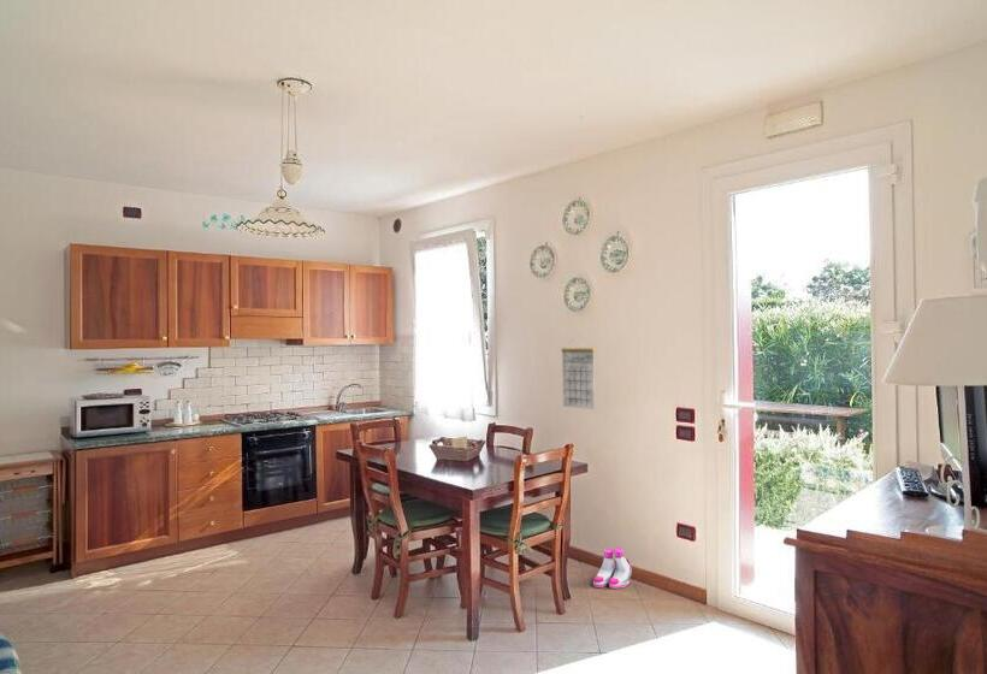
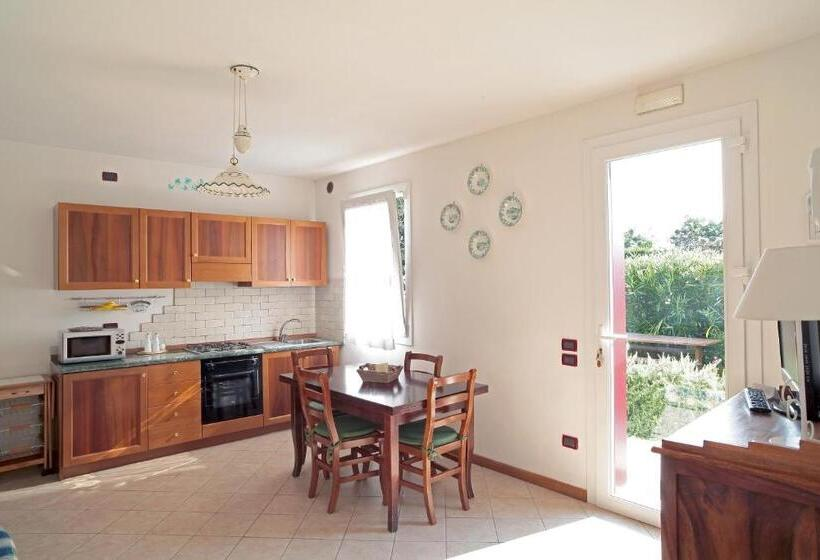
- calendar (578, 371)
- boots (611, 564)
